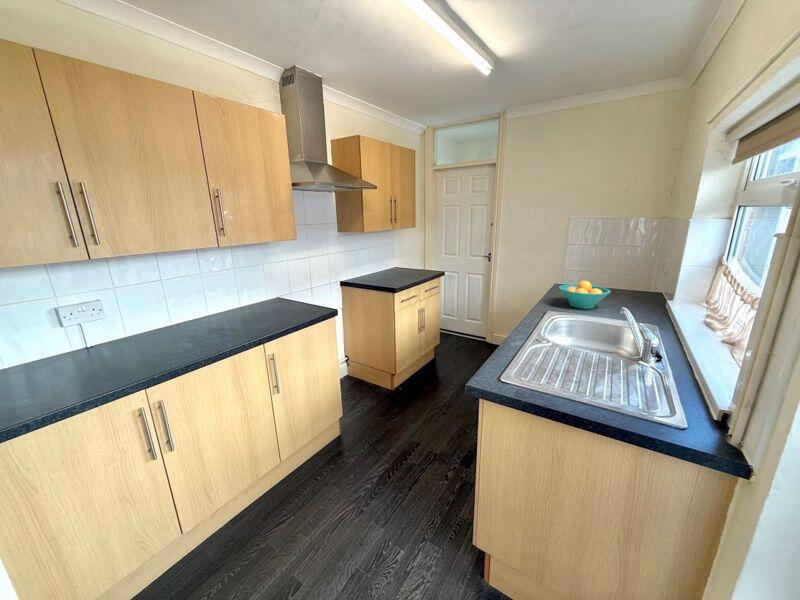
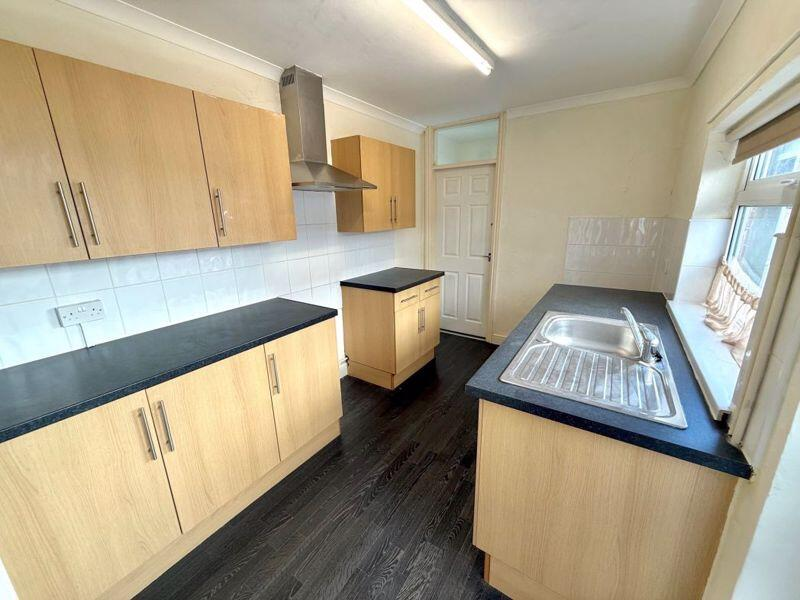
- fruit bowl (583, 293)
